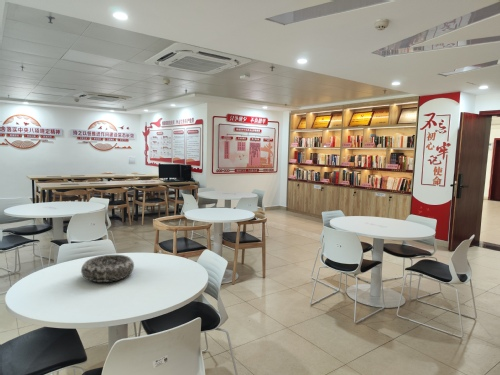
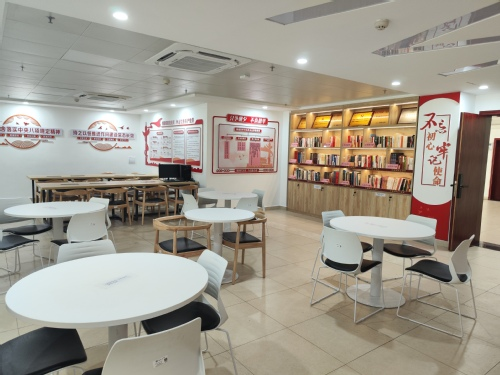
- decorative bowl (108, 268)
